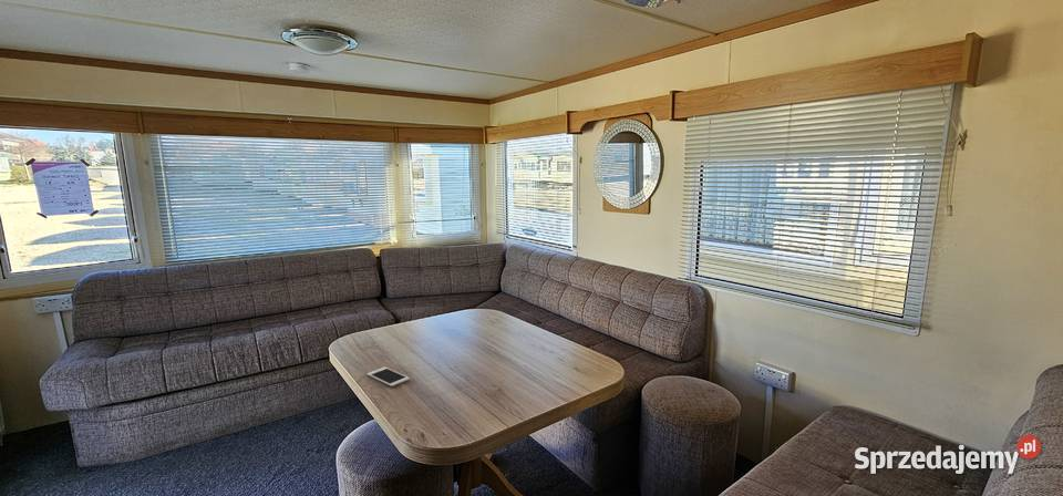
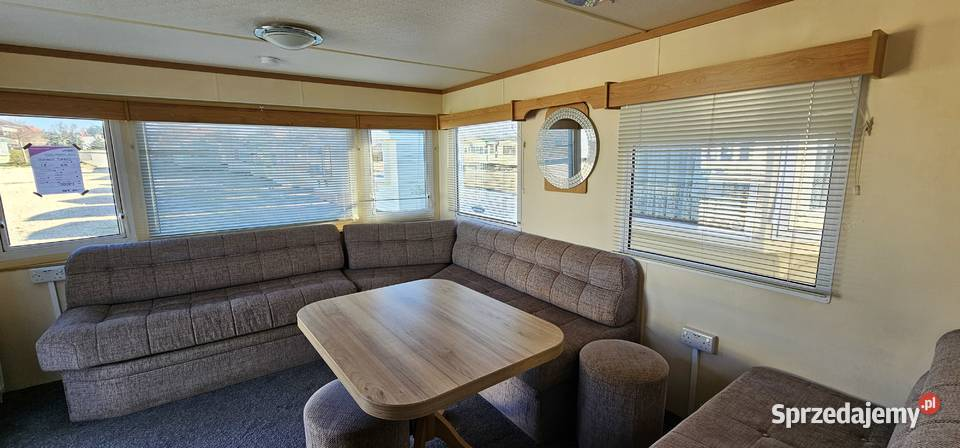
- cell phone (388, 375)
